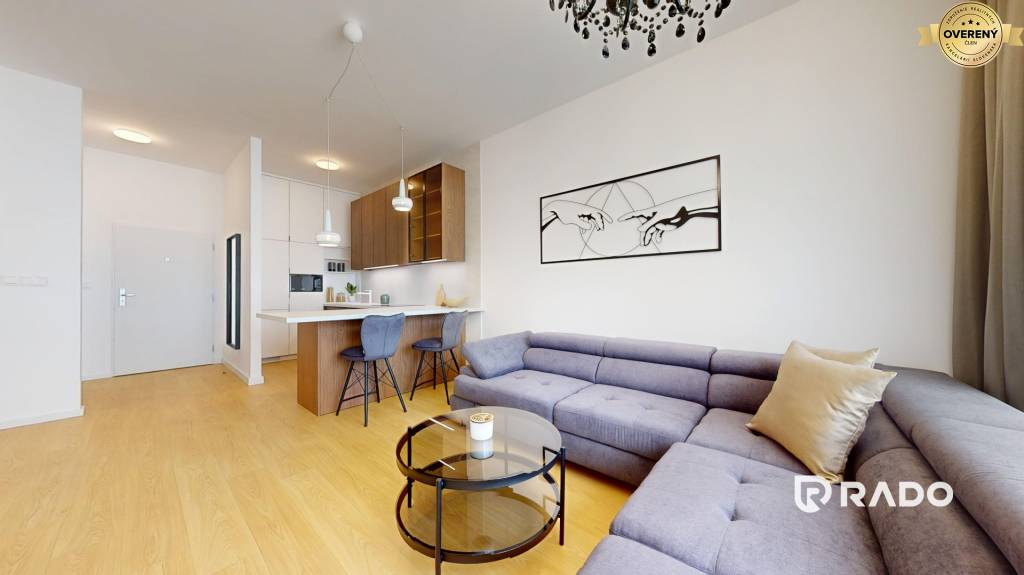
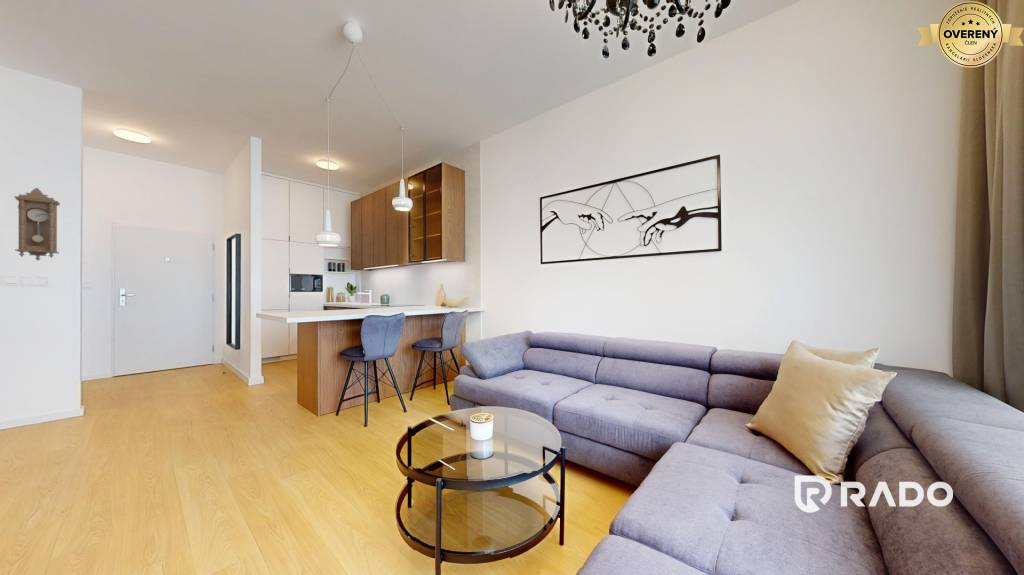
+ pendulum clock (38, 224)
